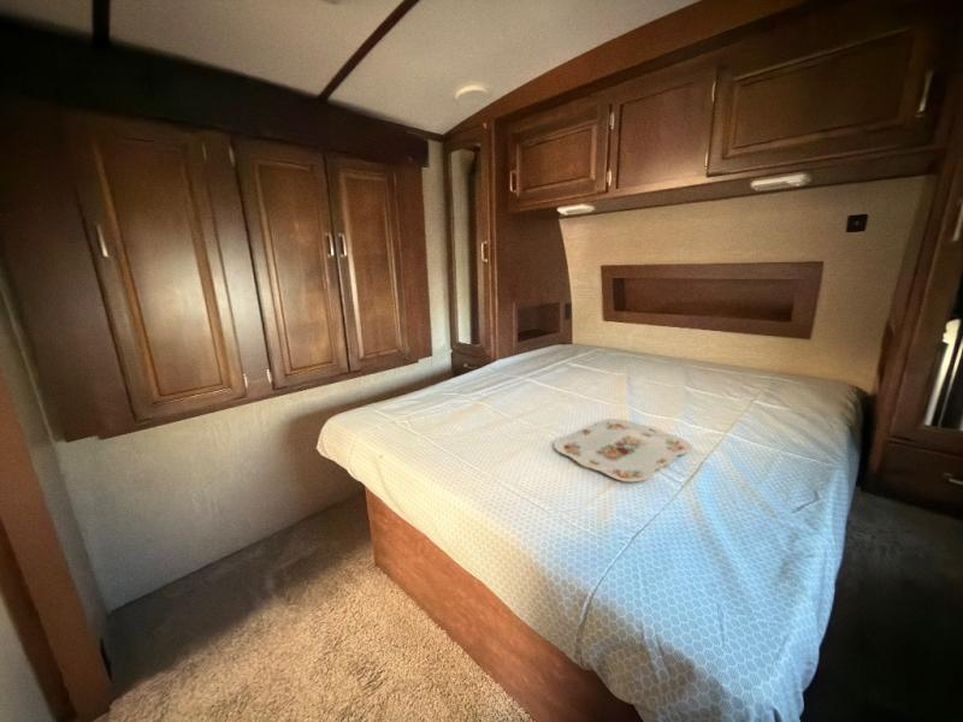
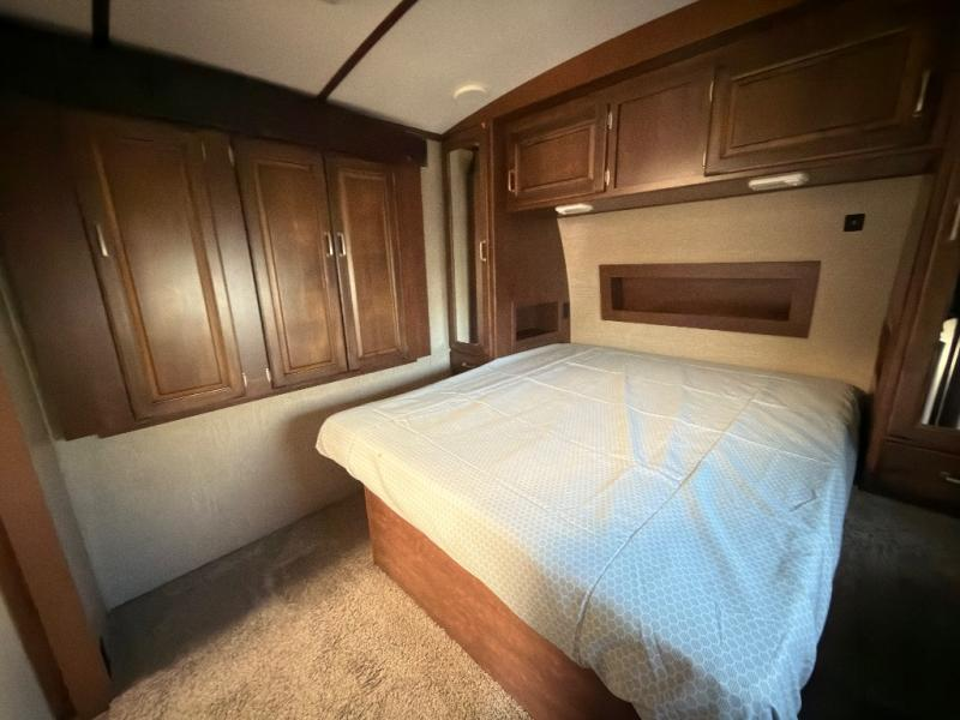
- serving tray (621, 445)
